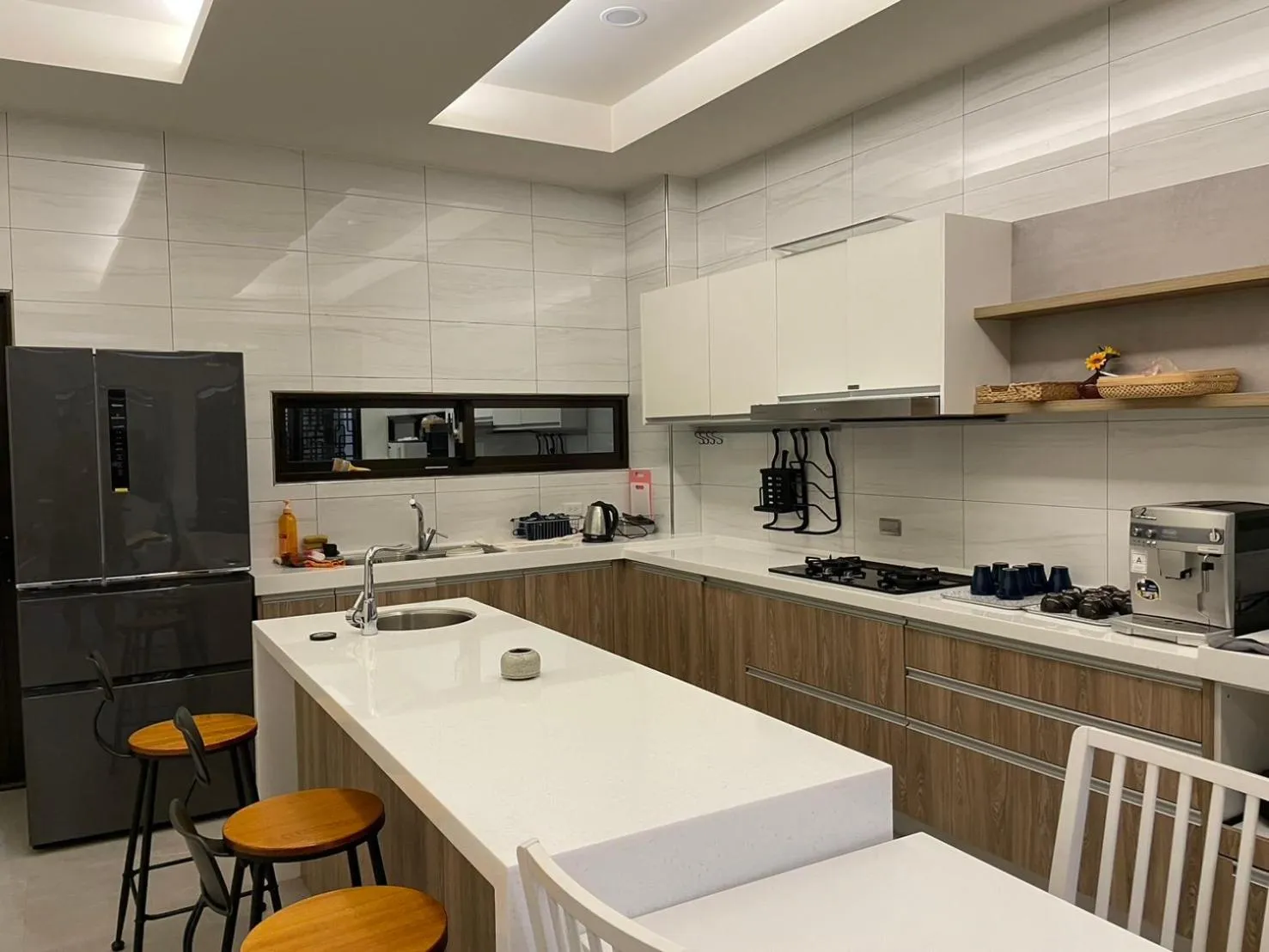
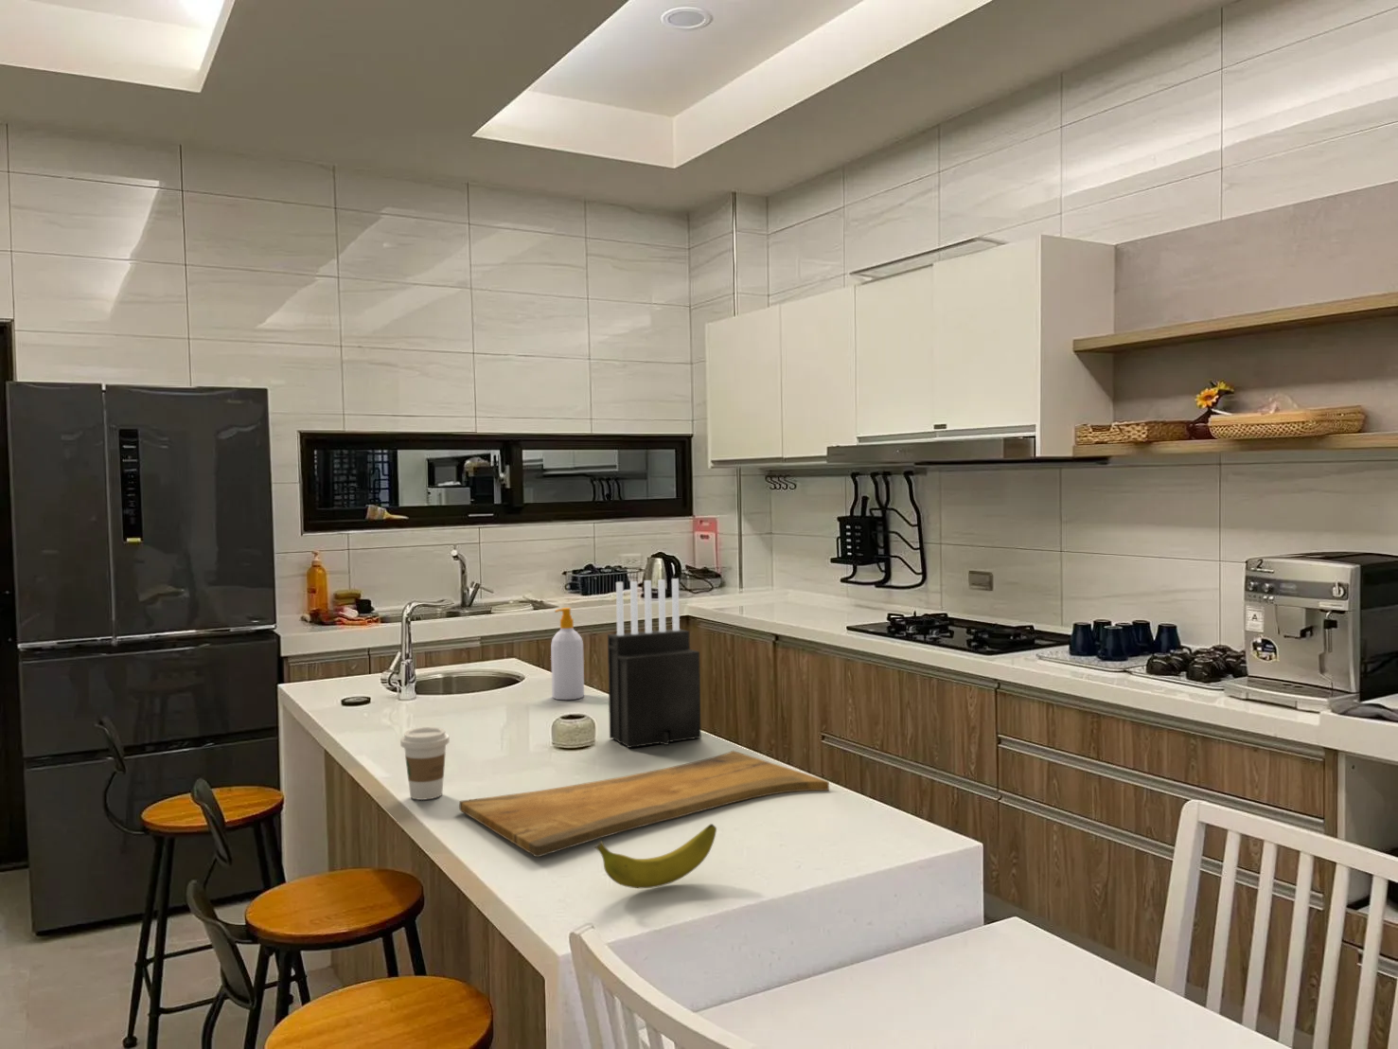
+ cutting board (649, 796)
+ soap bottle (566, 652)
+ coffee cup (425, 764)
+ knife block (655, 660)
+ banana (657, 858)
